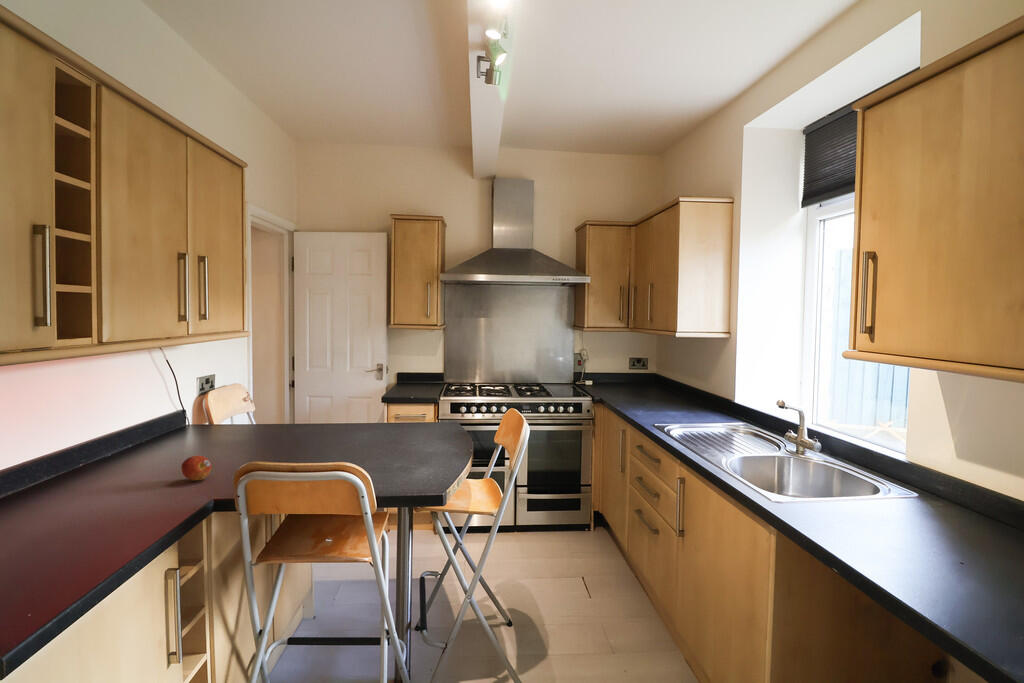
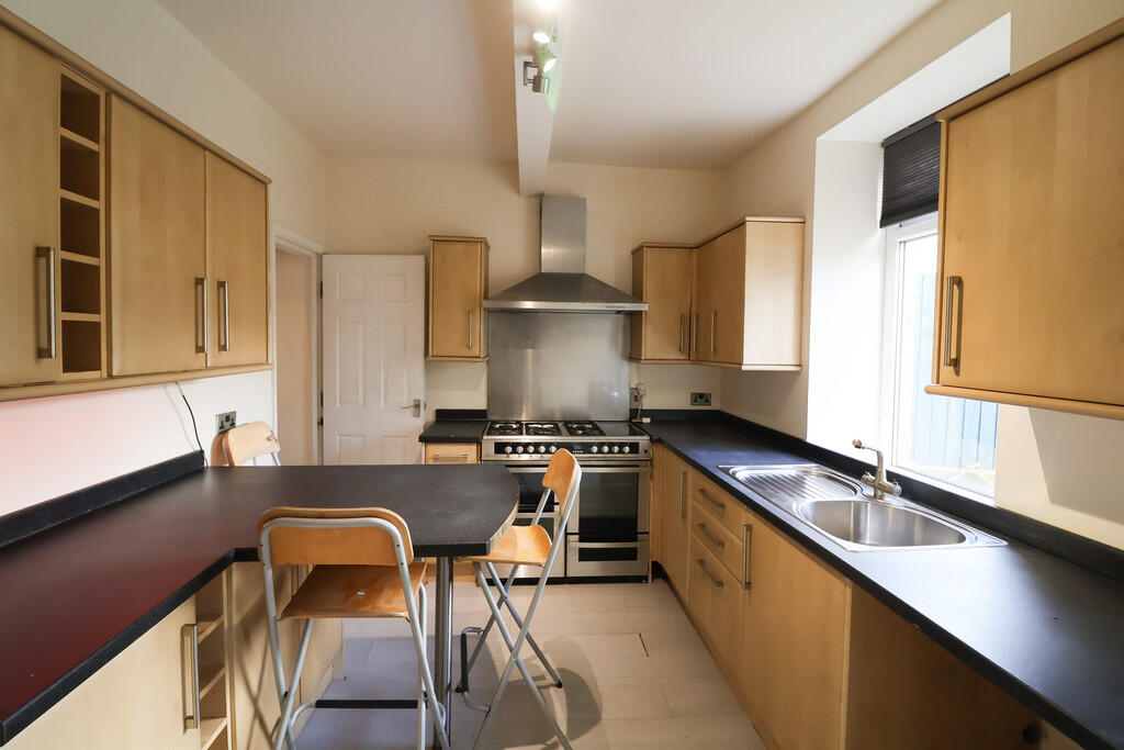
- fruit (197, 468)
